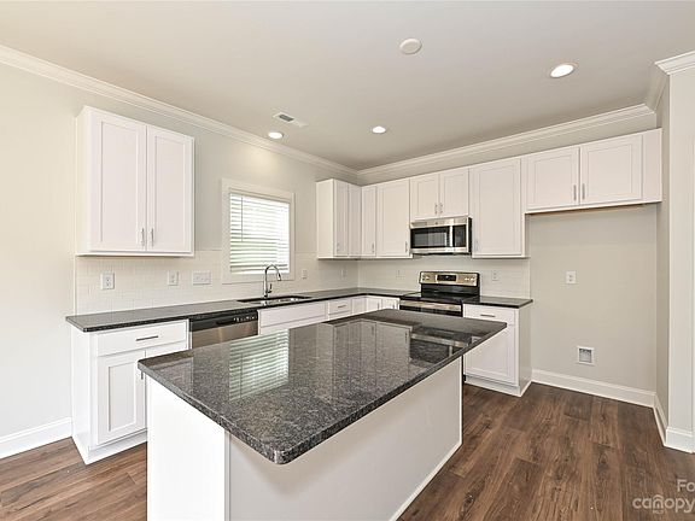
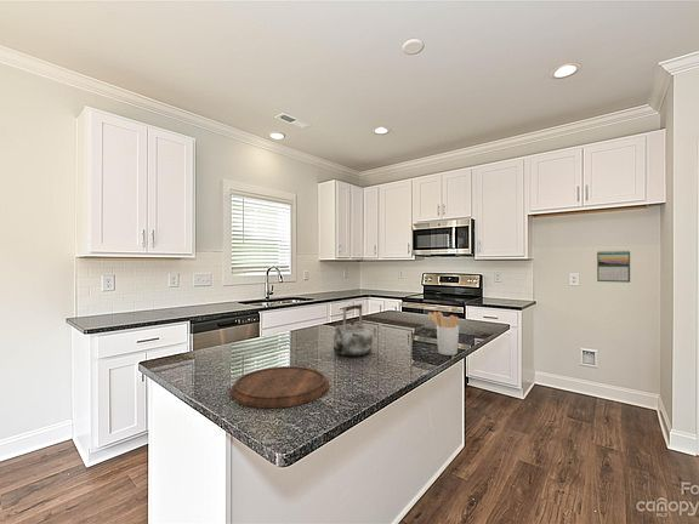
+ kettle (350, 329)
+ calendar (613, 266)
+ utensil holder (443, 331)
+ cutting board (280, 383)
